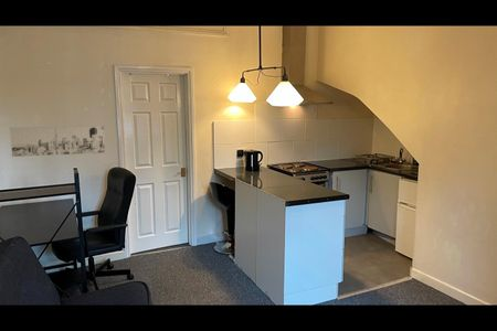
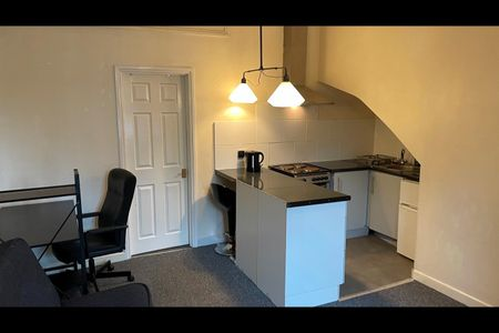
- wall art (60, 140)
